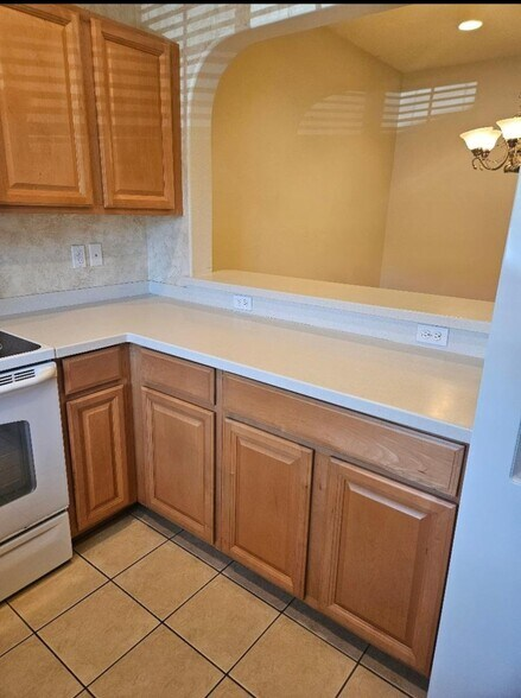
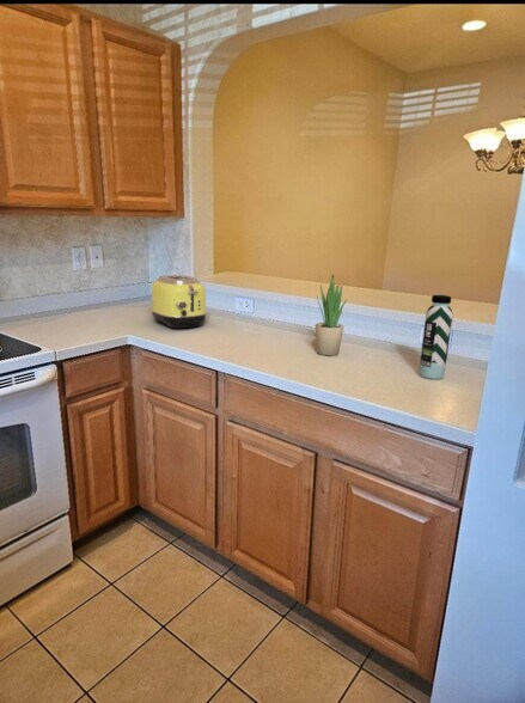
+ water bottle (435, 336)
+ potted plant (331, 313)
+ toaster (179, 300)
